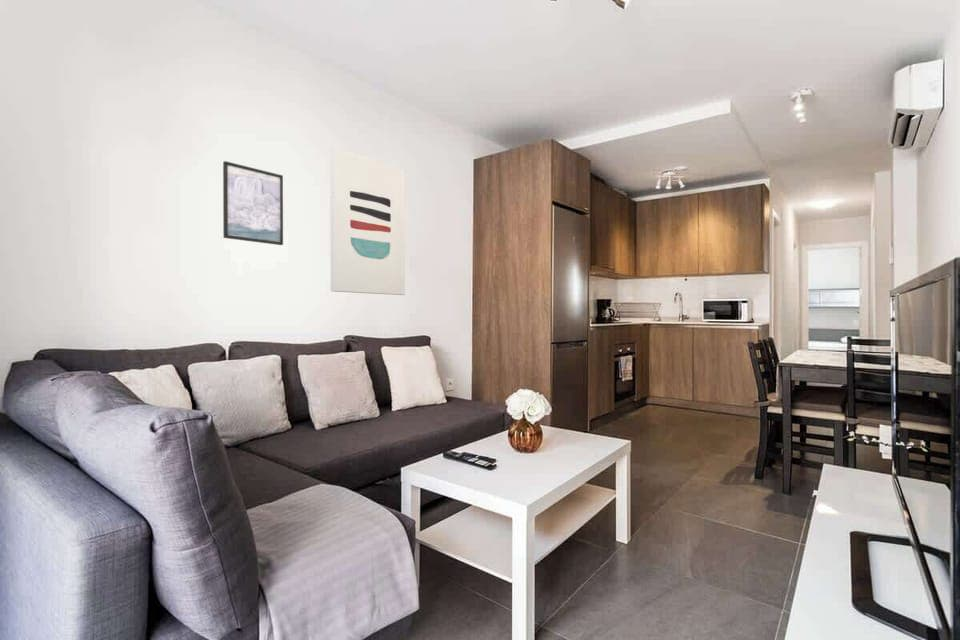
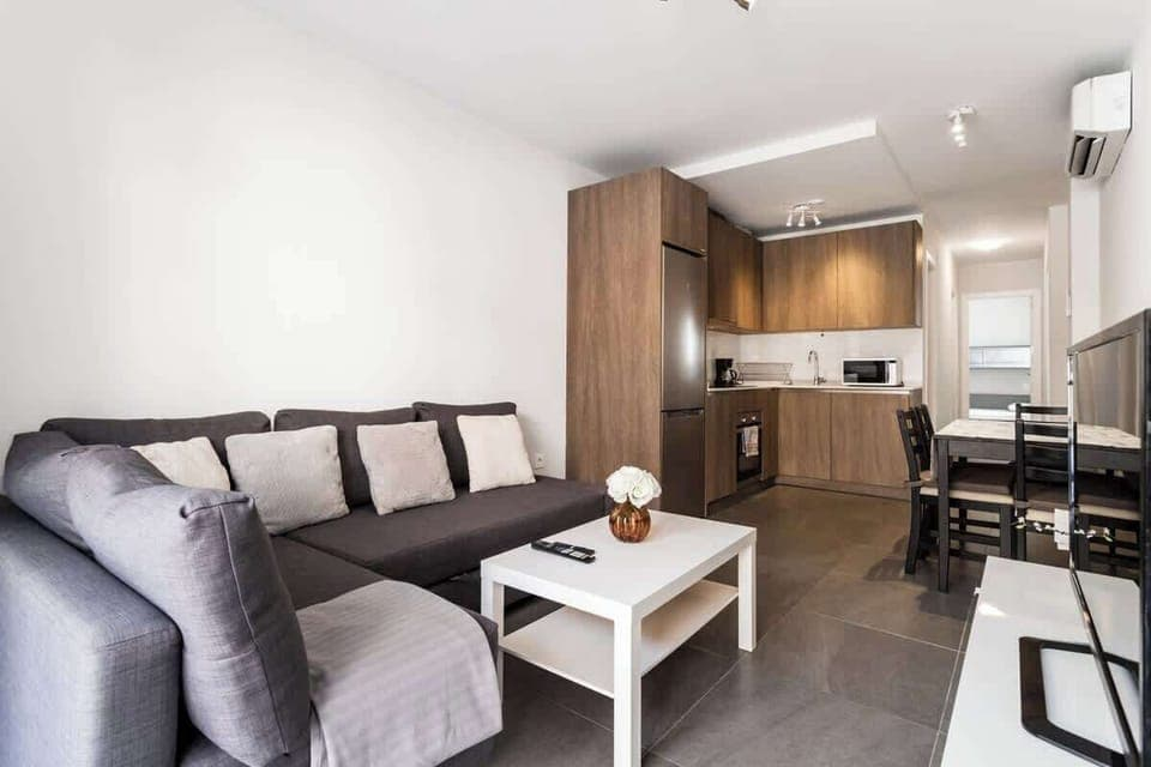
- wall art (370, 226)
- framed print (254, 205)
